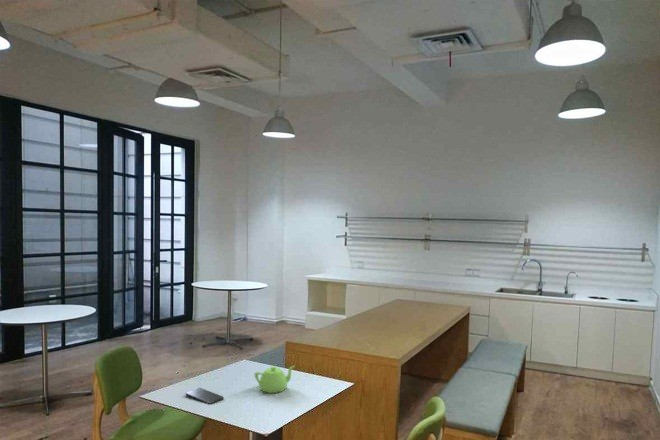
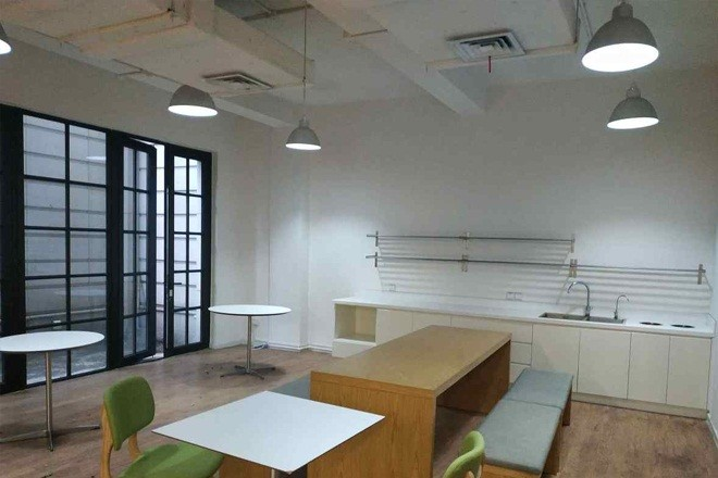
- teapot (274, 377)
- smartphone (204, 395)
